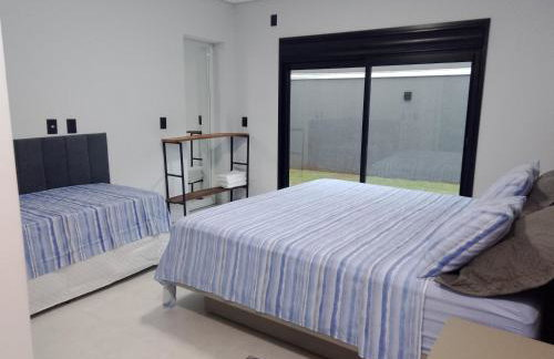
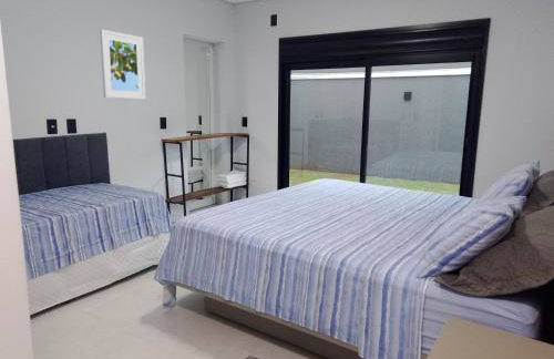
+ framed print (123, 66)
